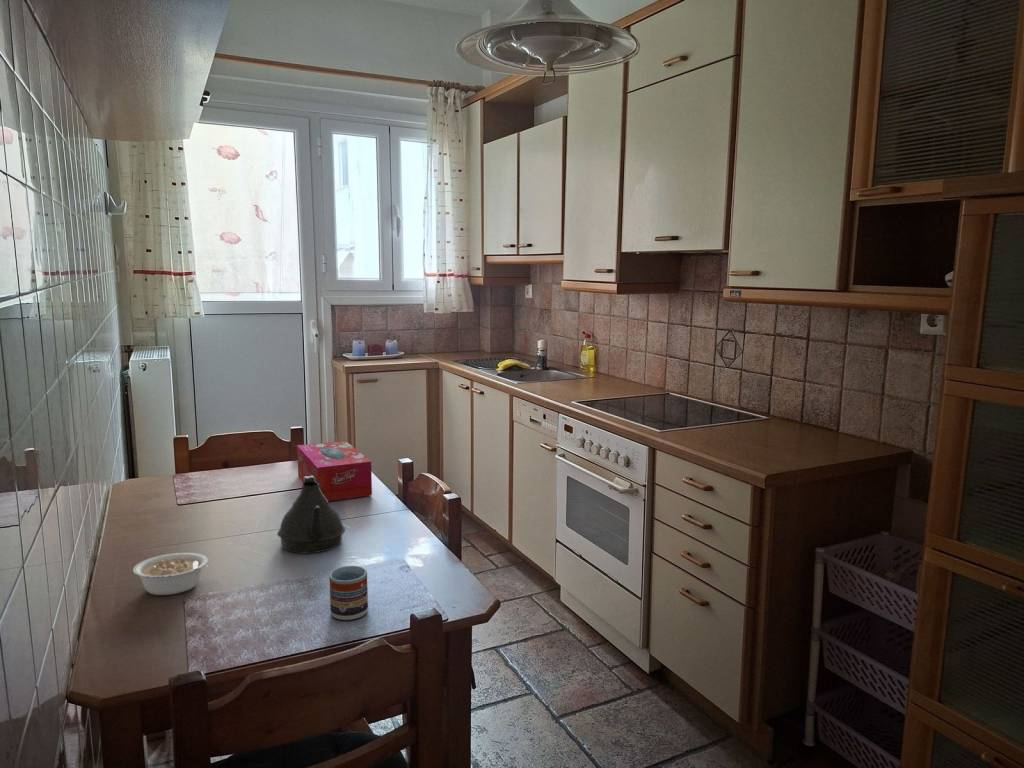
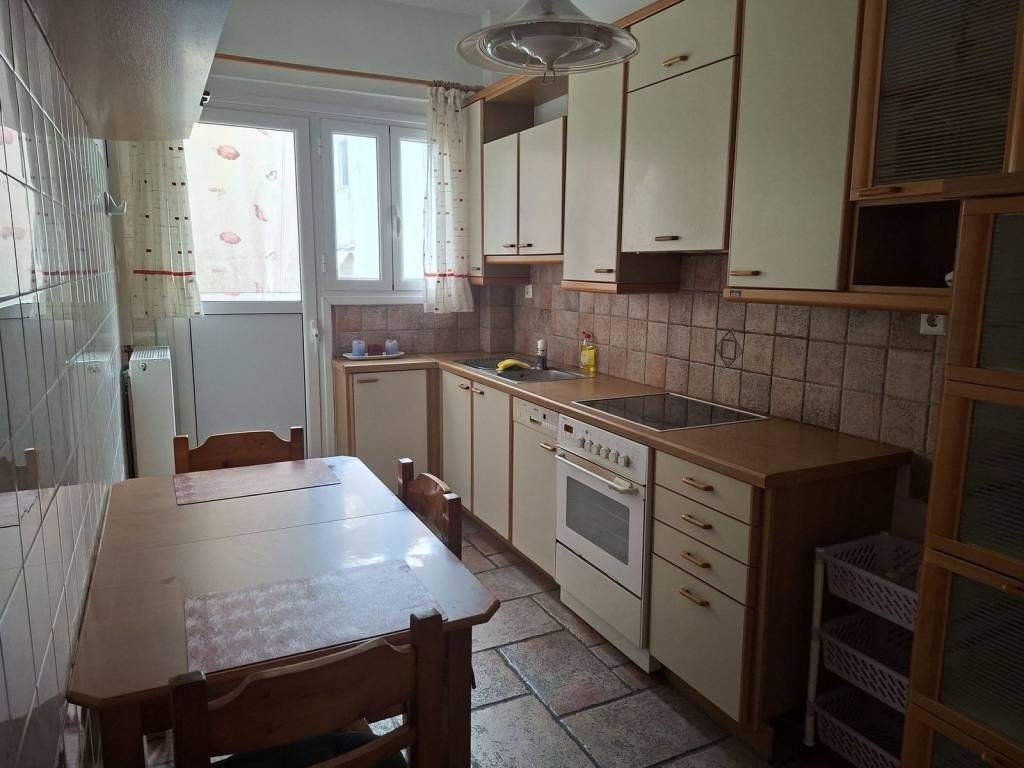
- legume (174, 572)
- cup (348, 589)
- tissue box (333, 469)
- teapot (311, 517)
